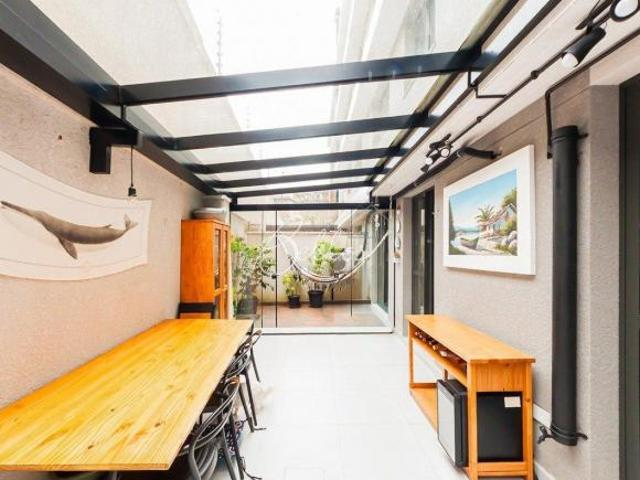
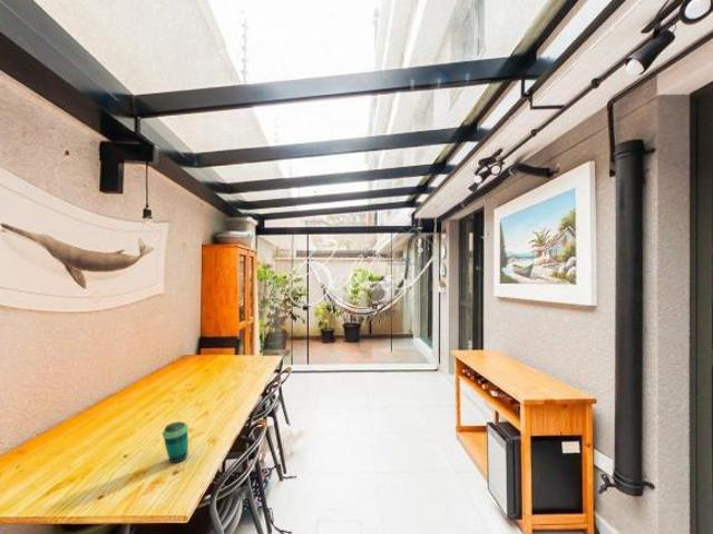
+ cup (175, 443)
